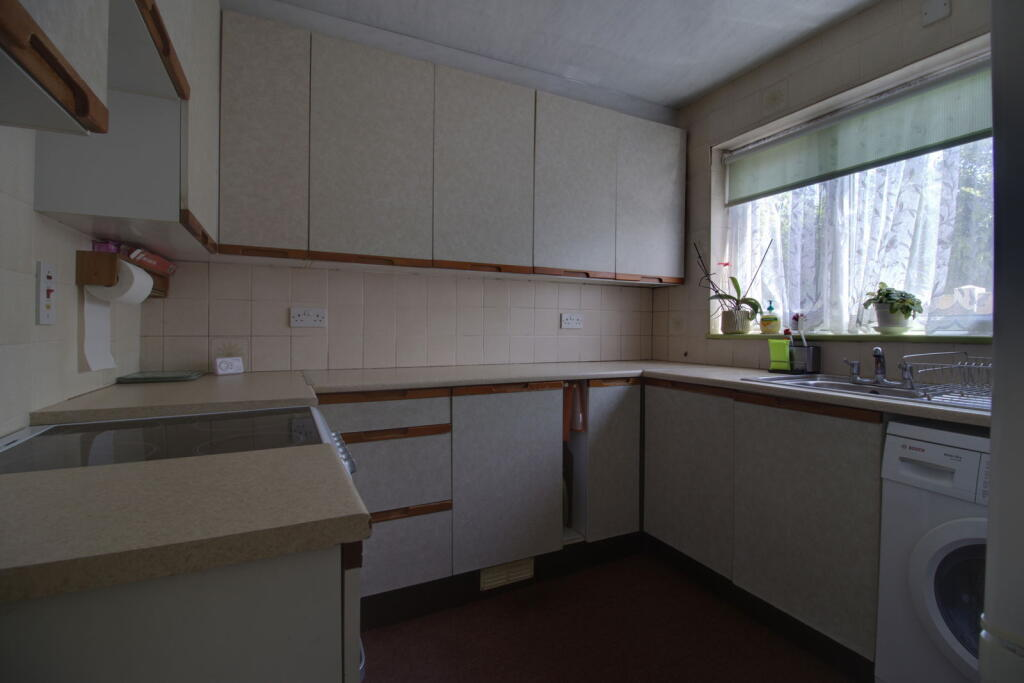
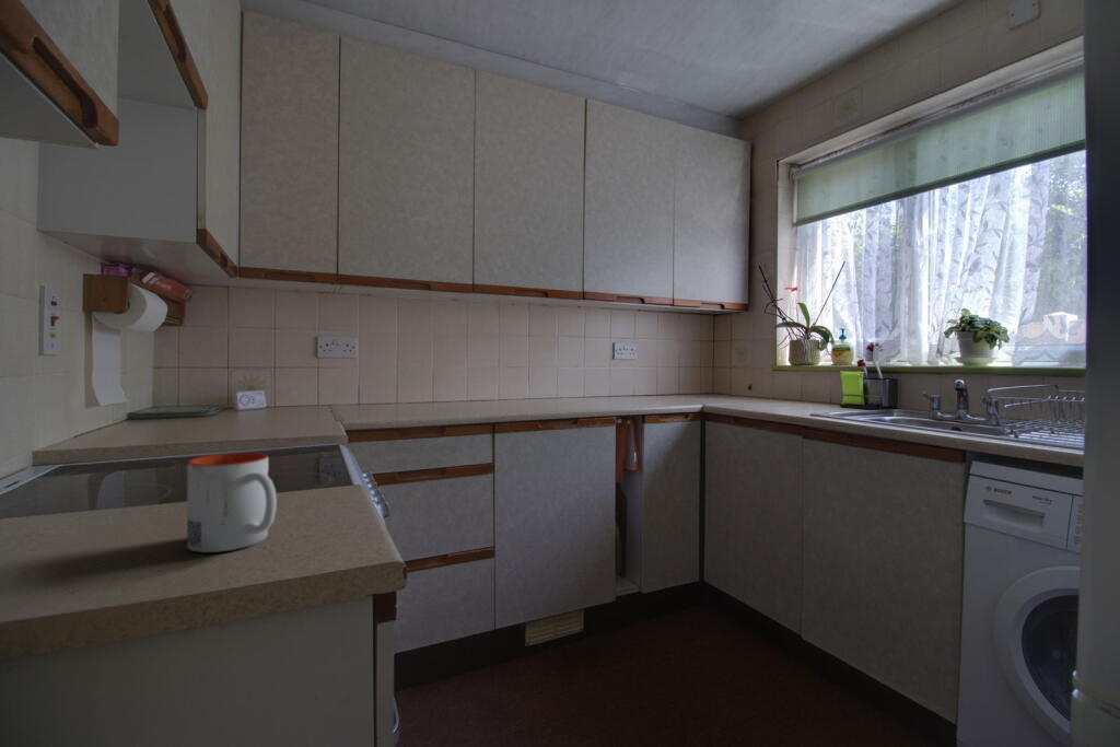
+ mug (238, 501)
